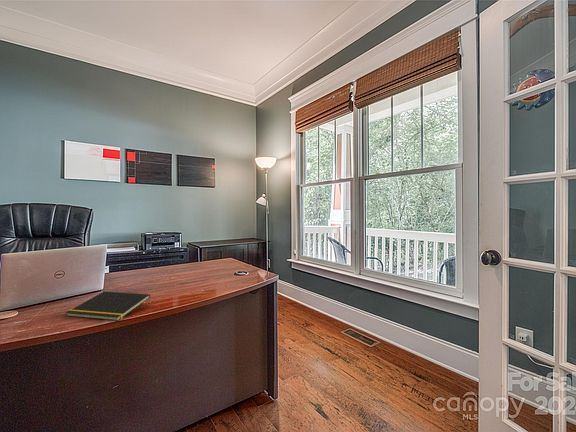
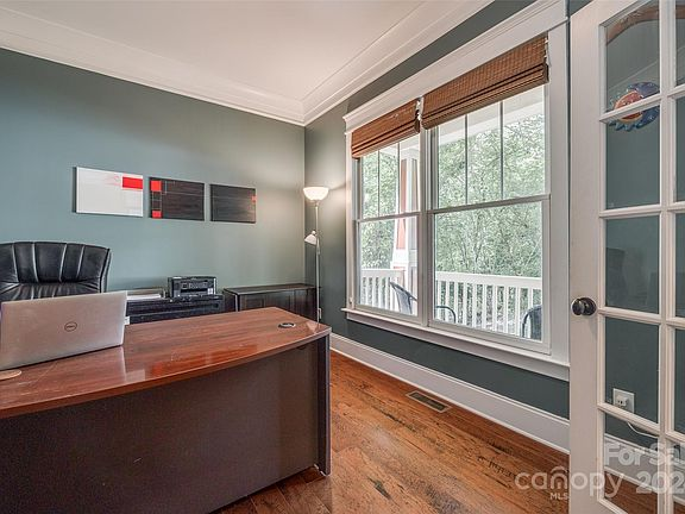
- notepad (110, 304)
